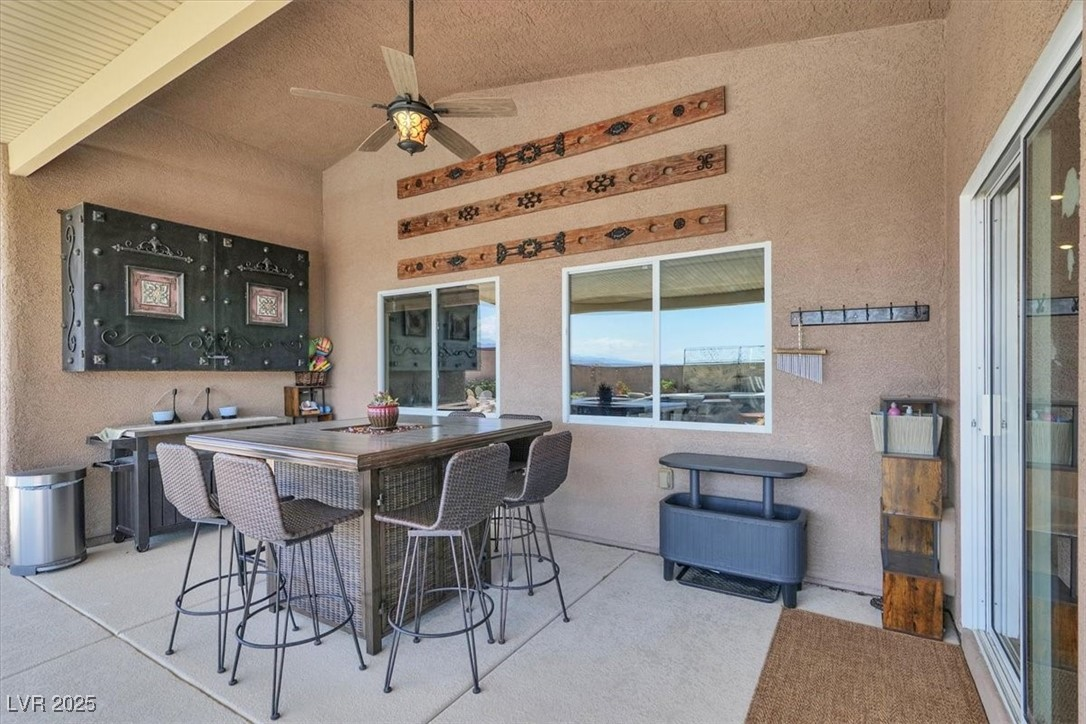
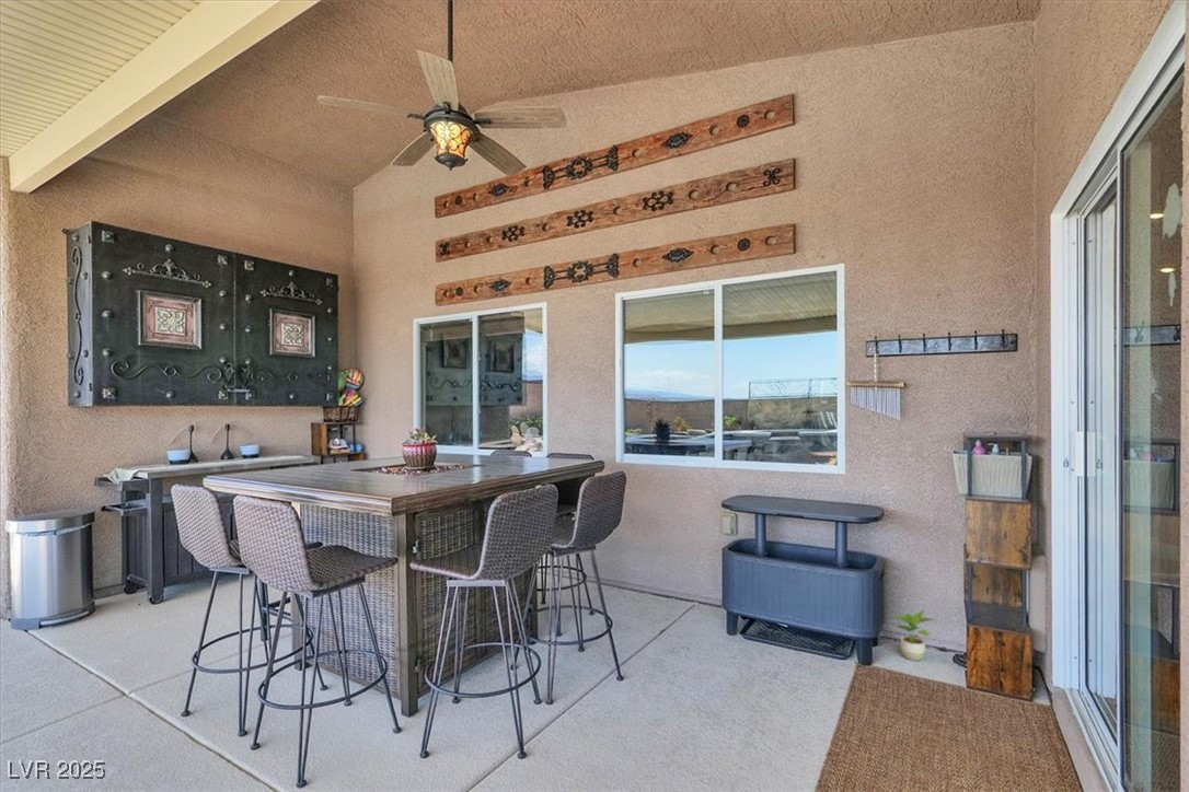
+ potted plant (913, 632)
